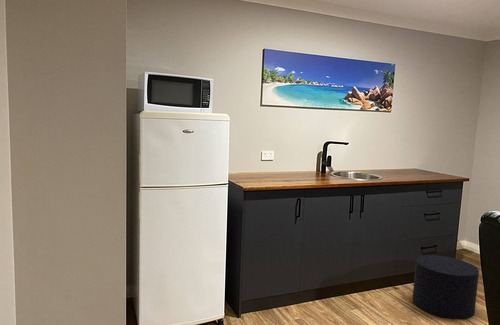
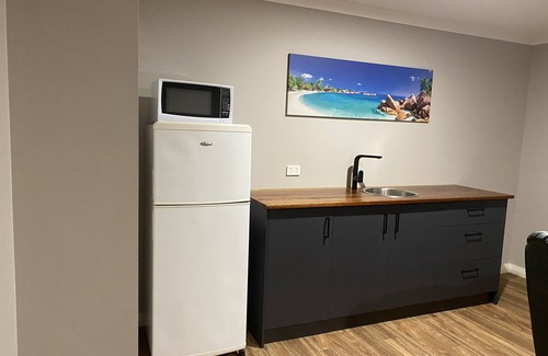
- stool (444, 284)
